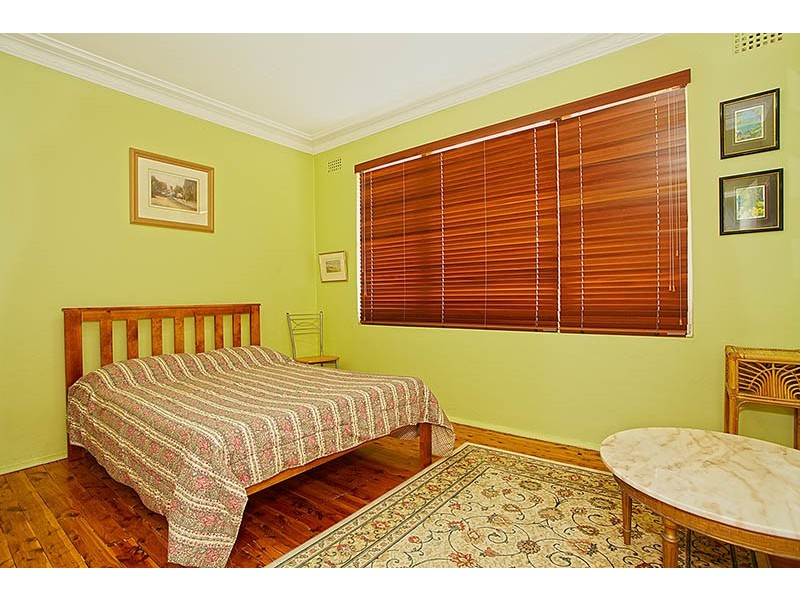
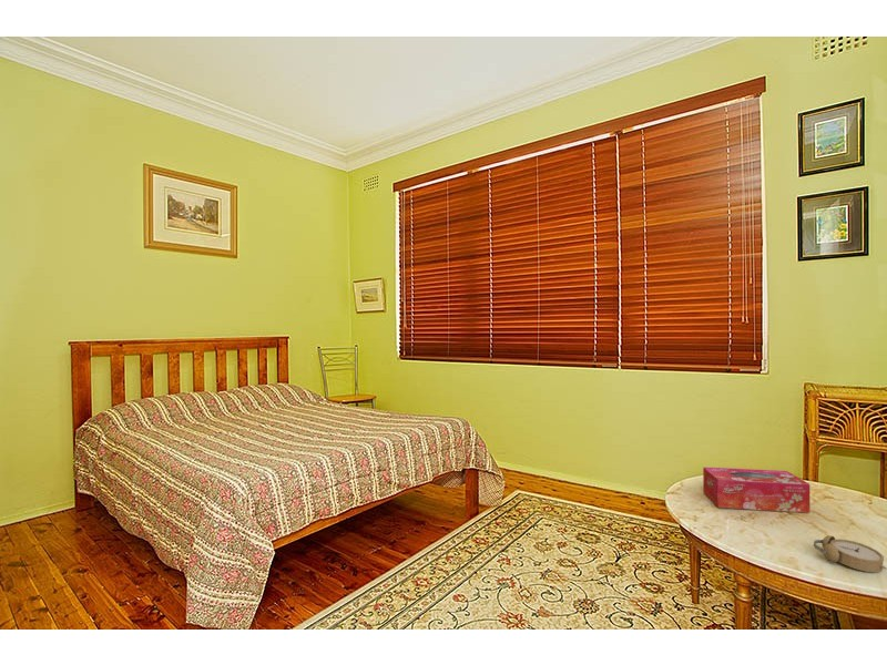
+ tissue box (753, 488)
+ alarm clock (847, 551)
